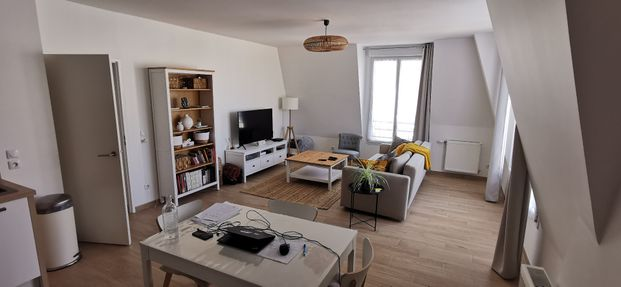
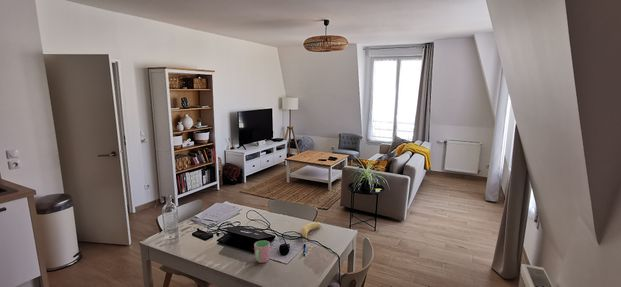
+ banana (312, 229)
+ cup (261, 253)
